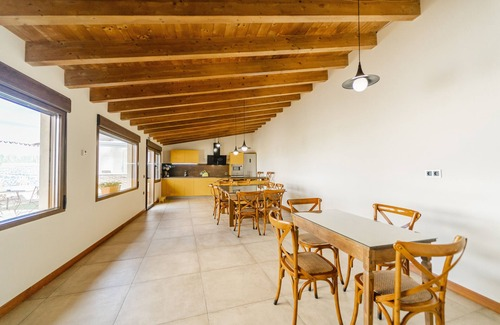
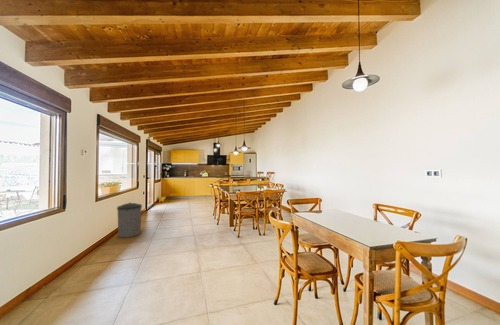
+ trash can (129, 218)
